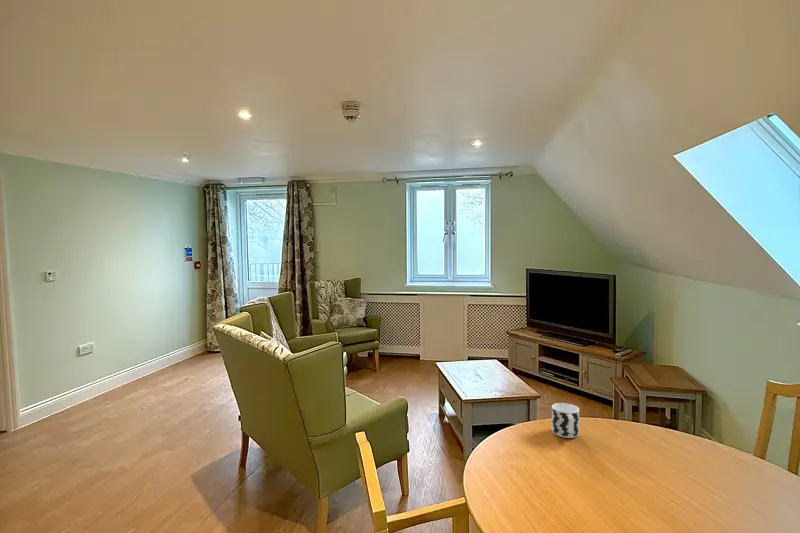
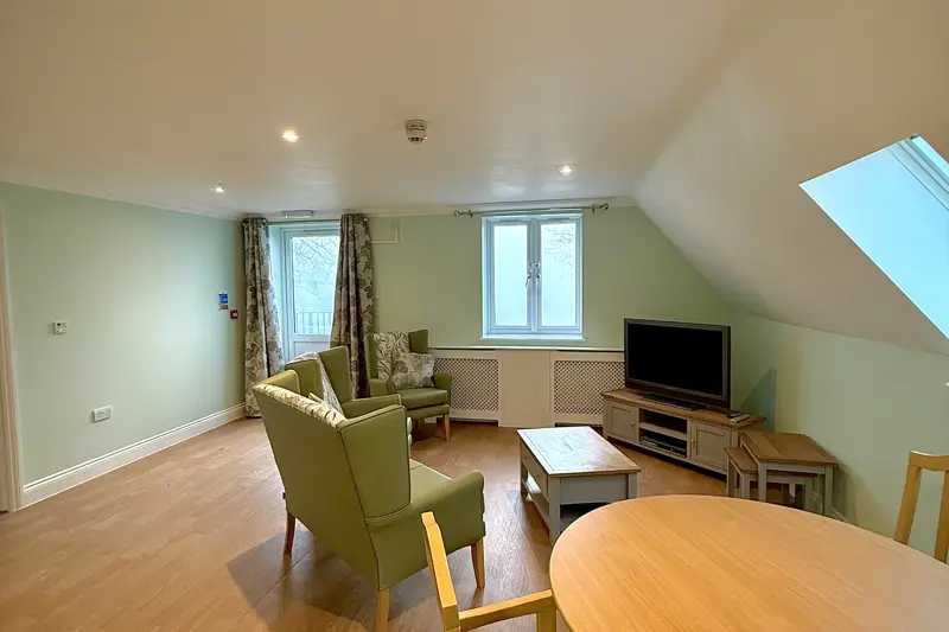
- cup (566, 421)
